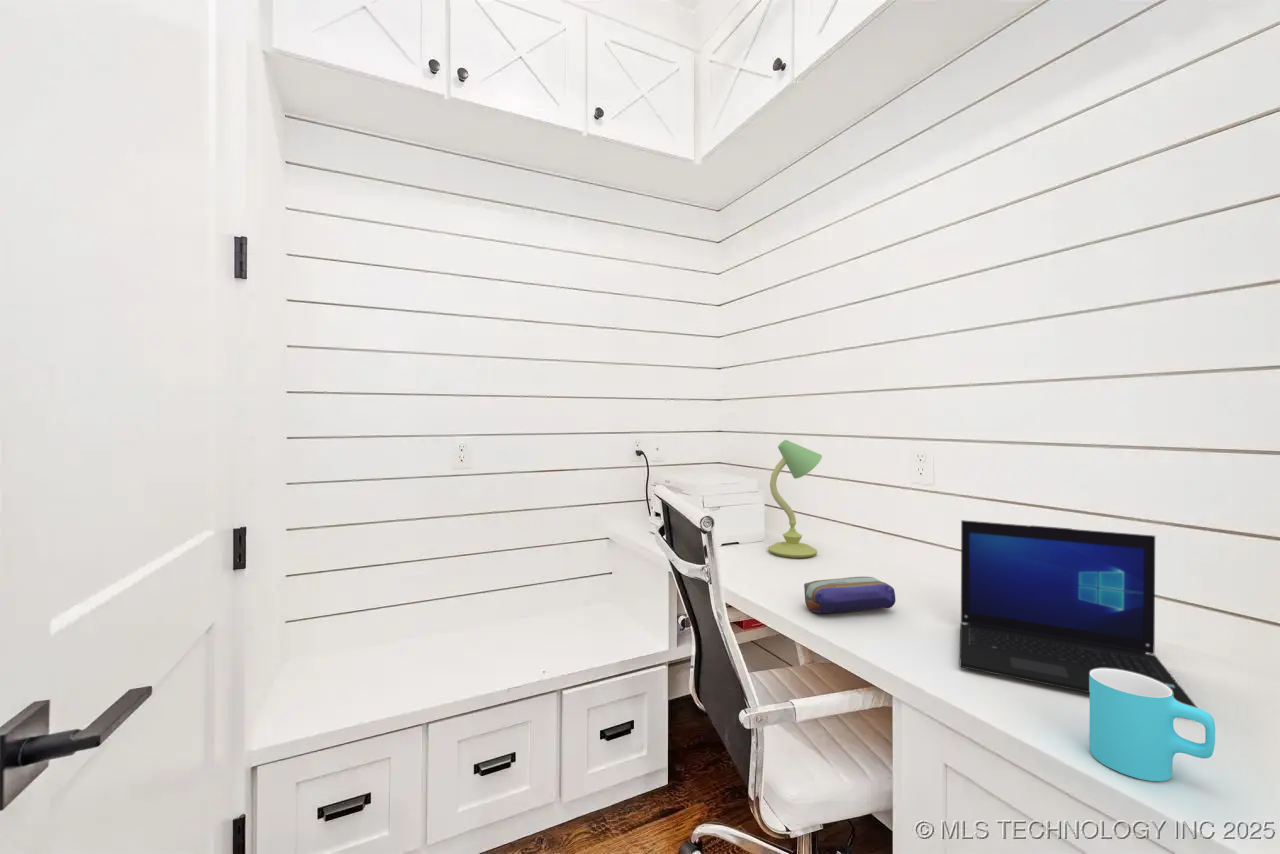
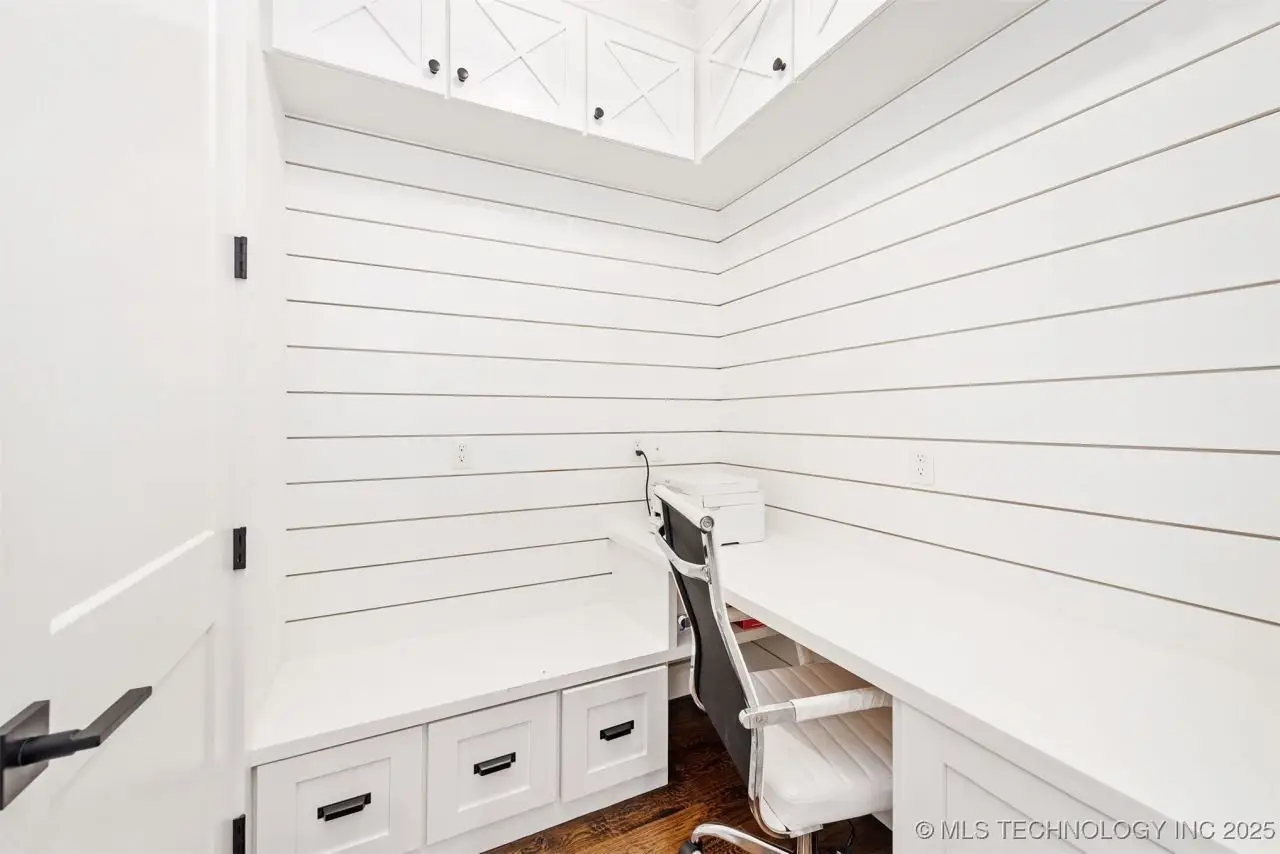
- table lamp (787, 504)
- cup (1143, 728)
- pencil case (849, 594)
- laptop (1058, 600)
